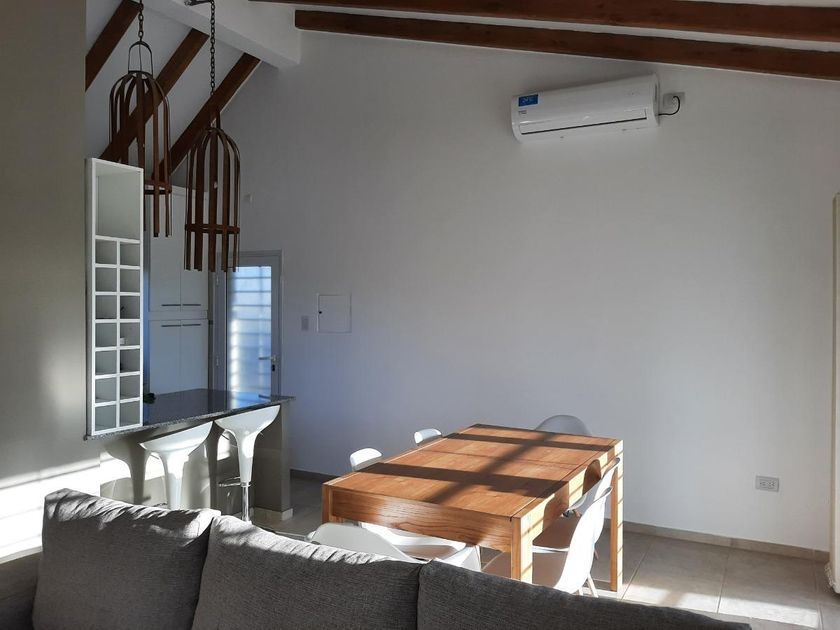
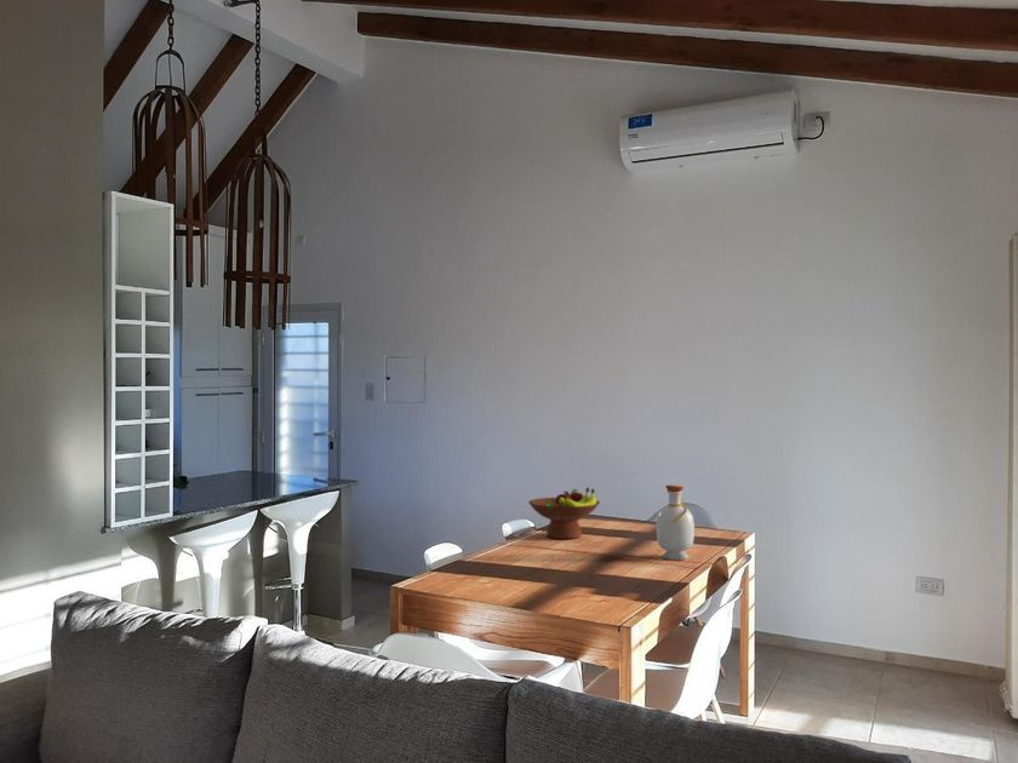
+ bottle (675, 521)
+ fruit bowl (564, 512)
